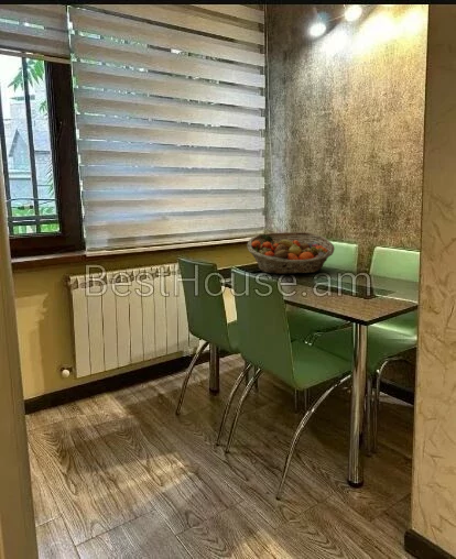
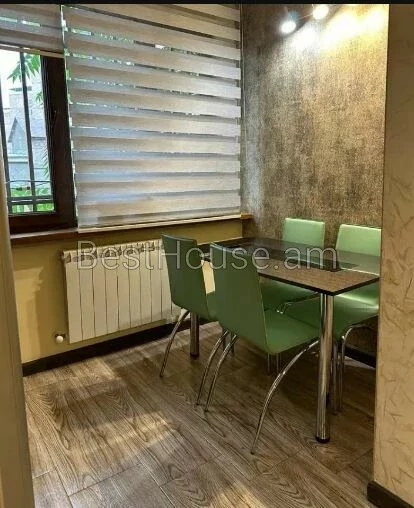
- fruit basket (290, 252)
